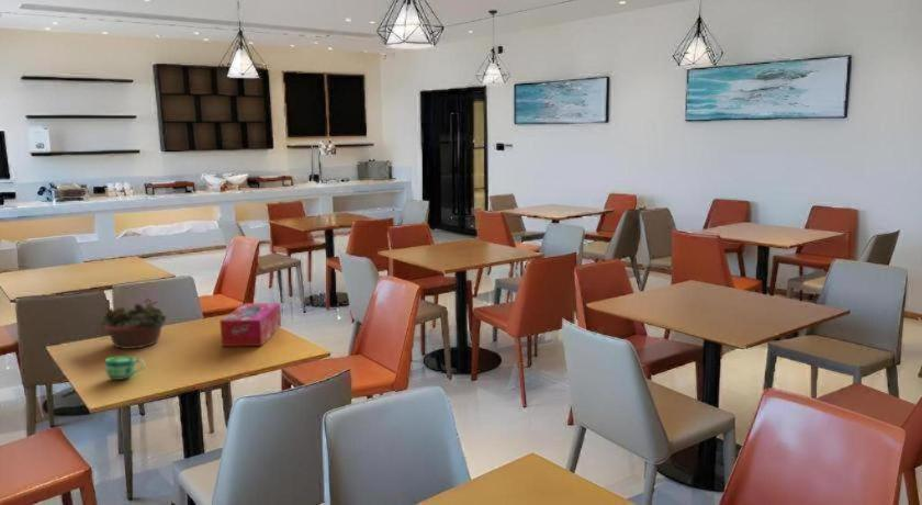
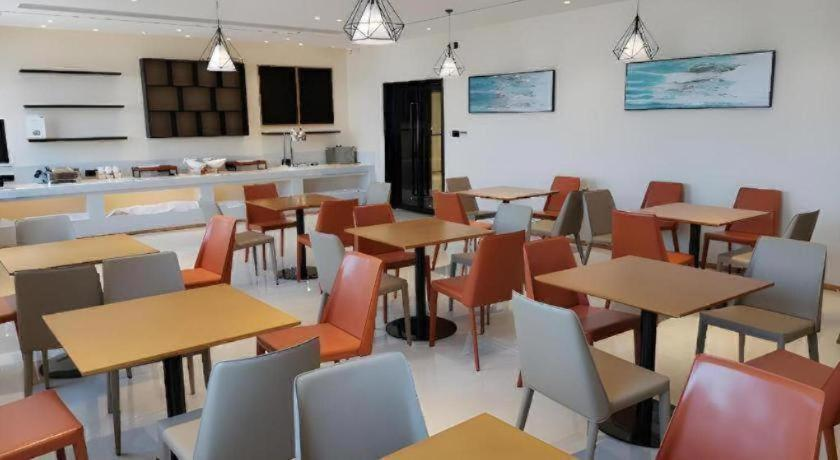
- tissue box (251, 323)
- succulent planter (133, 321)
- cup (125, 367)
